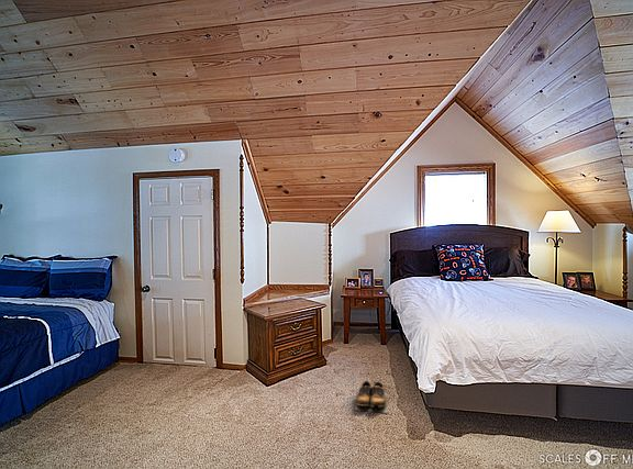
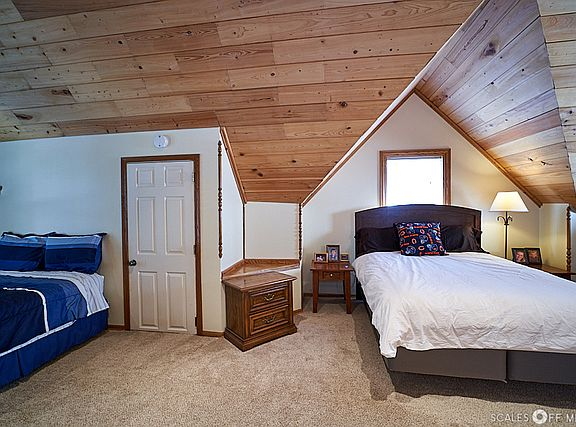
- shoes (371, 393)
